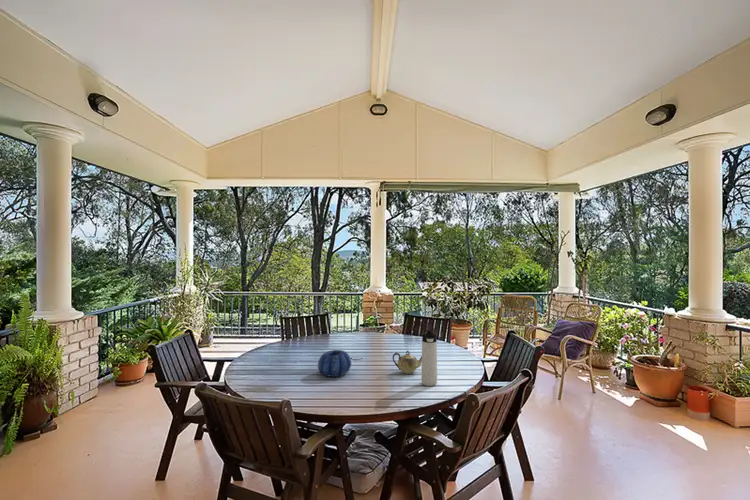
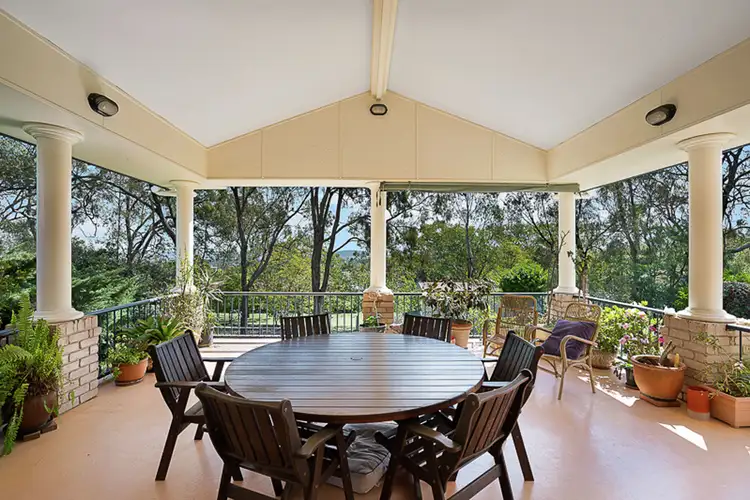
- thermos bottle (429, 358)
- decorative bowl (334, 362)
- teapot (409, 361)
